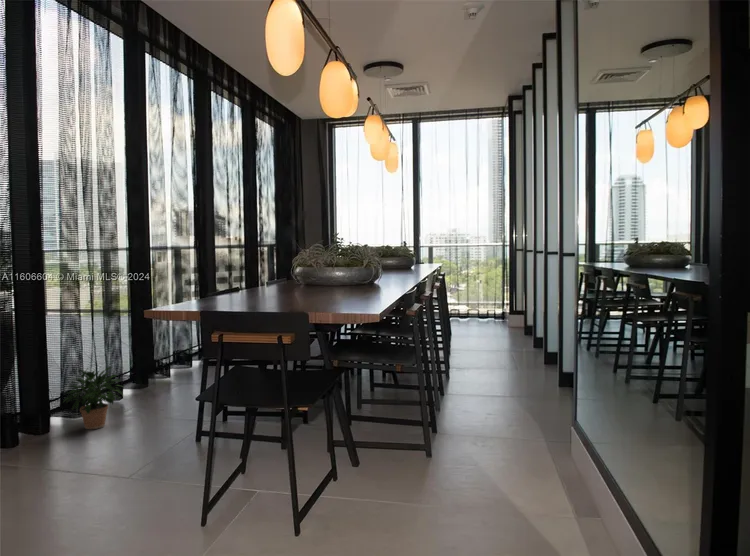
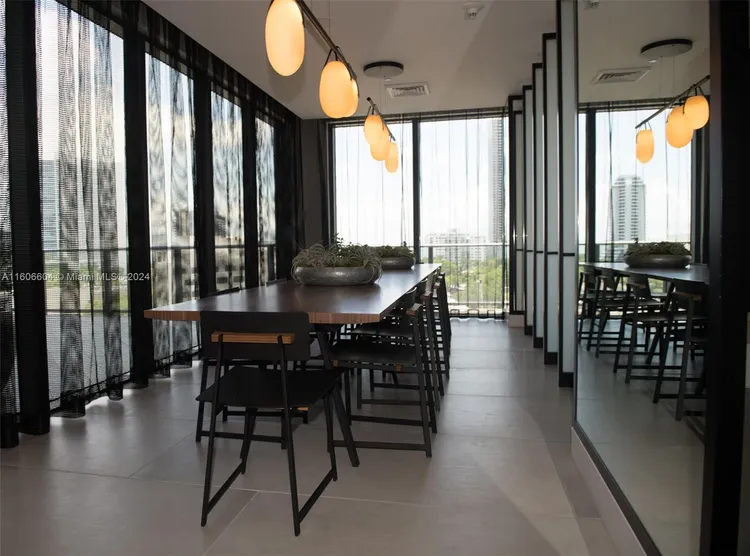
- potted plant (96, 394)
